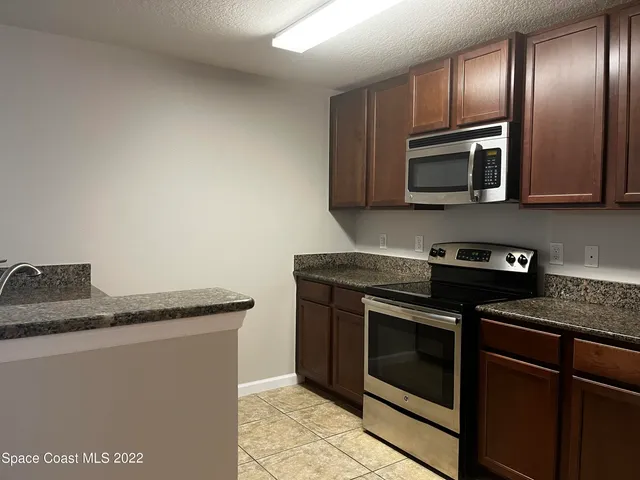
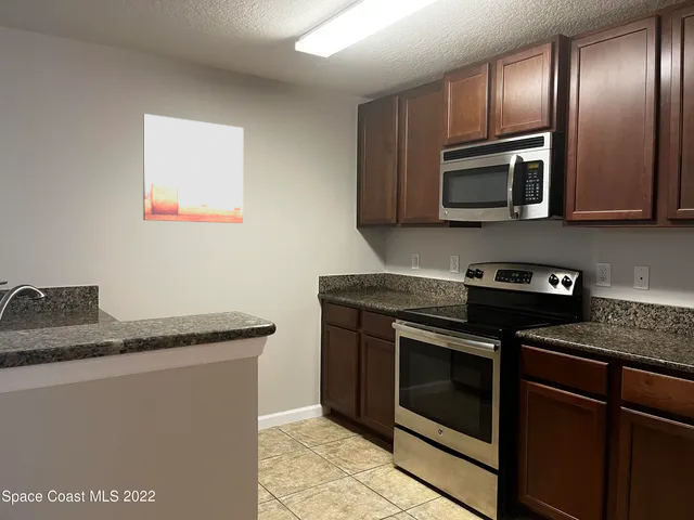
+ wall art (195, 171)
